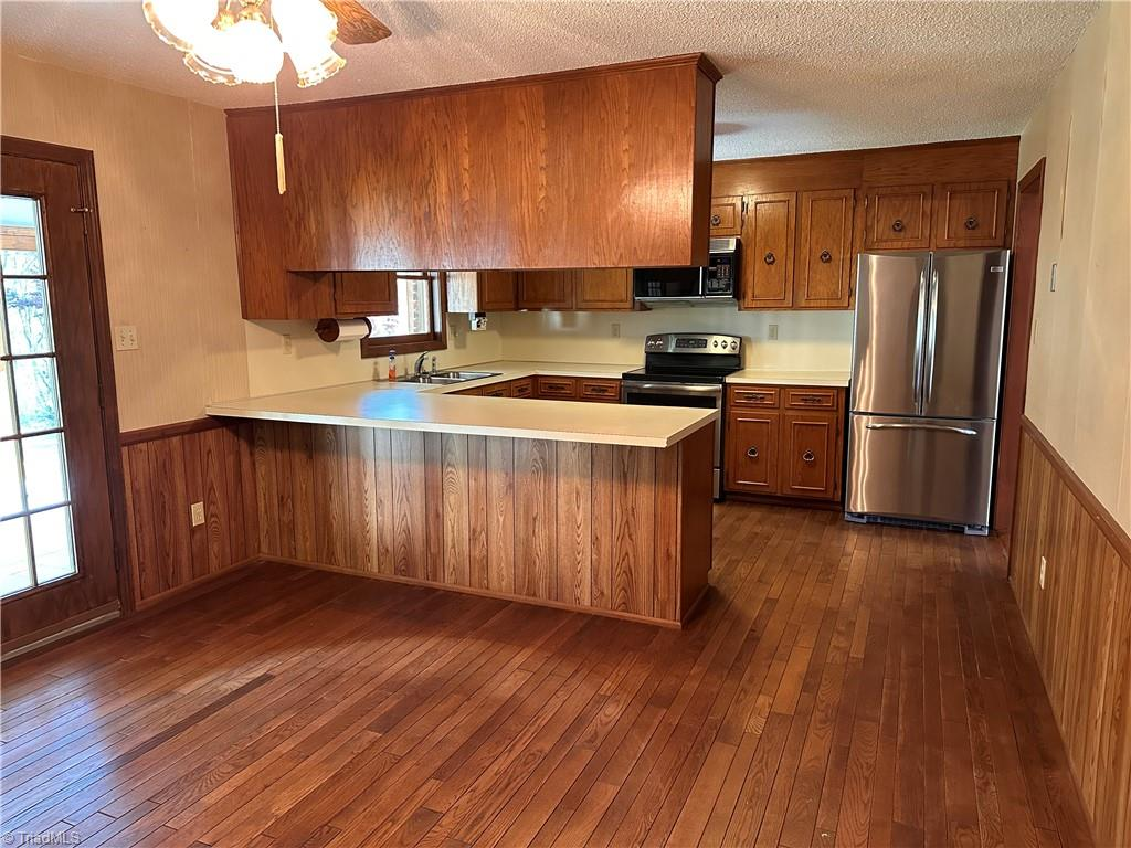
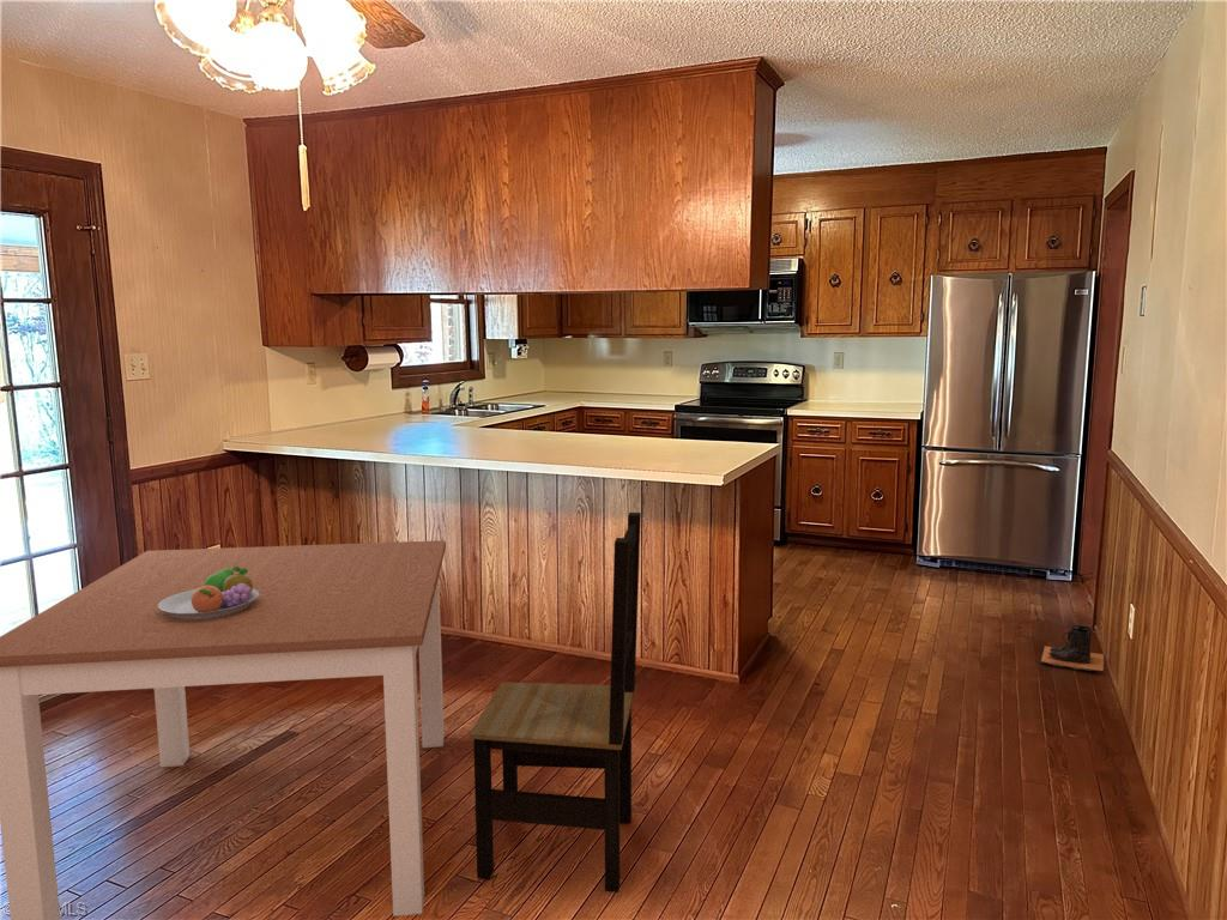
+ boots (1074, 643)
+ dining table (267, 680)
+ dining chair (558, 690)
+ fruit bowl (212, 588)
